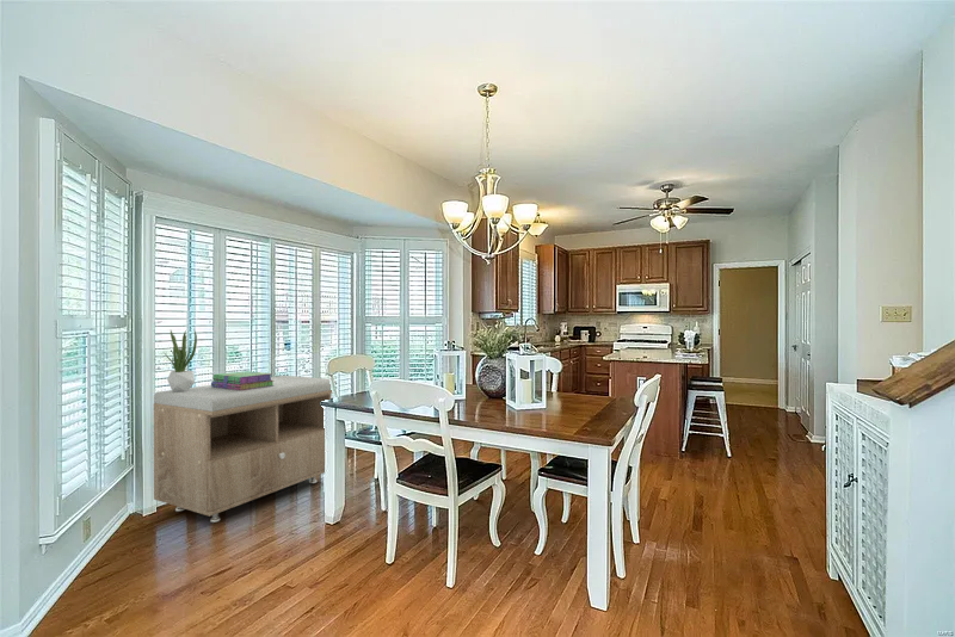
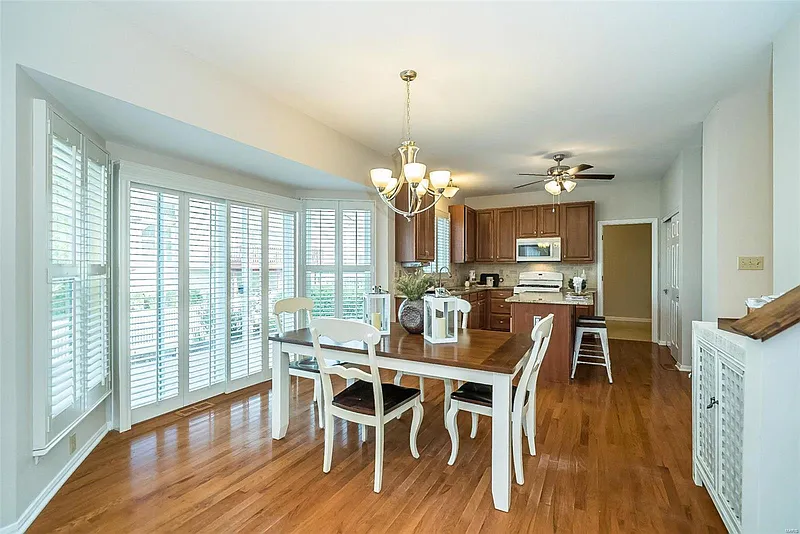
- storage bench (252, 440)
- potted plant (183, 359)
- stack of books (242, 379)
